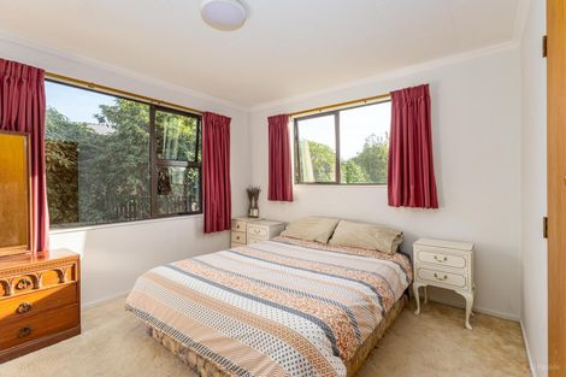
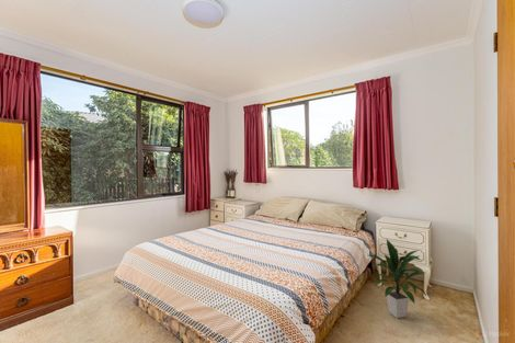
+ indoor plant (399, 278)
